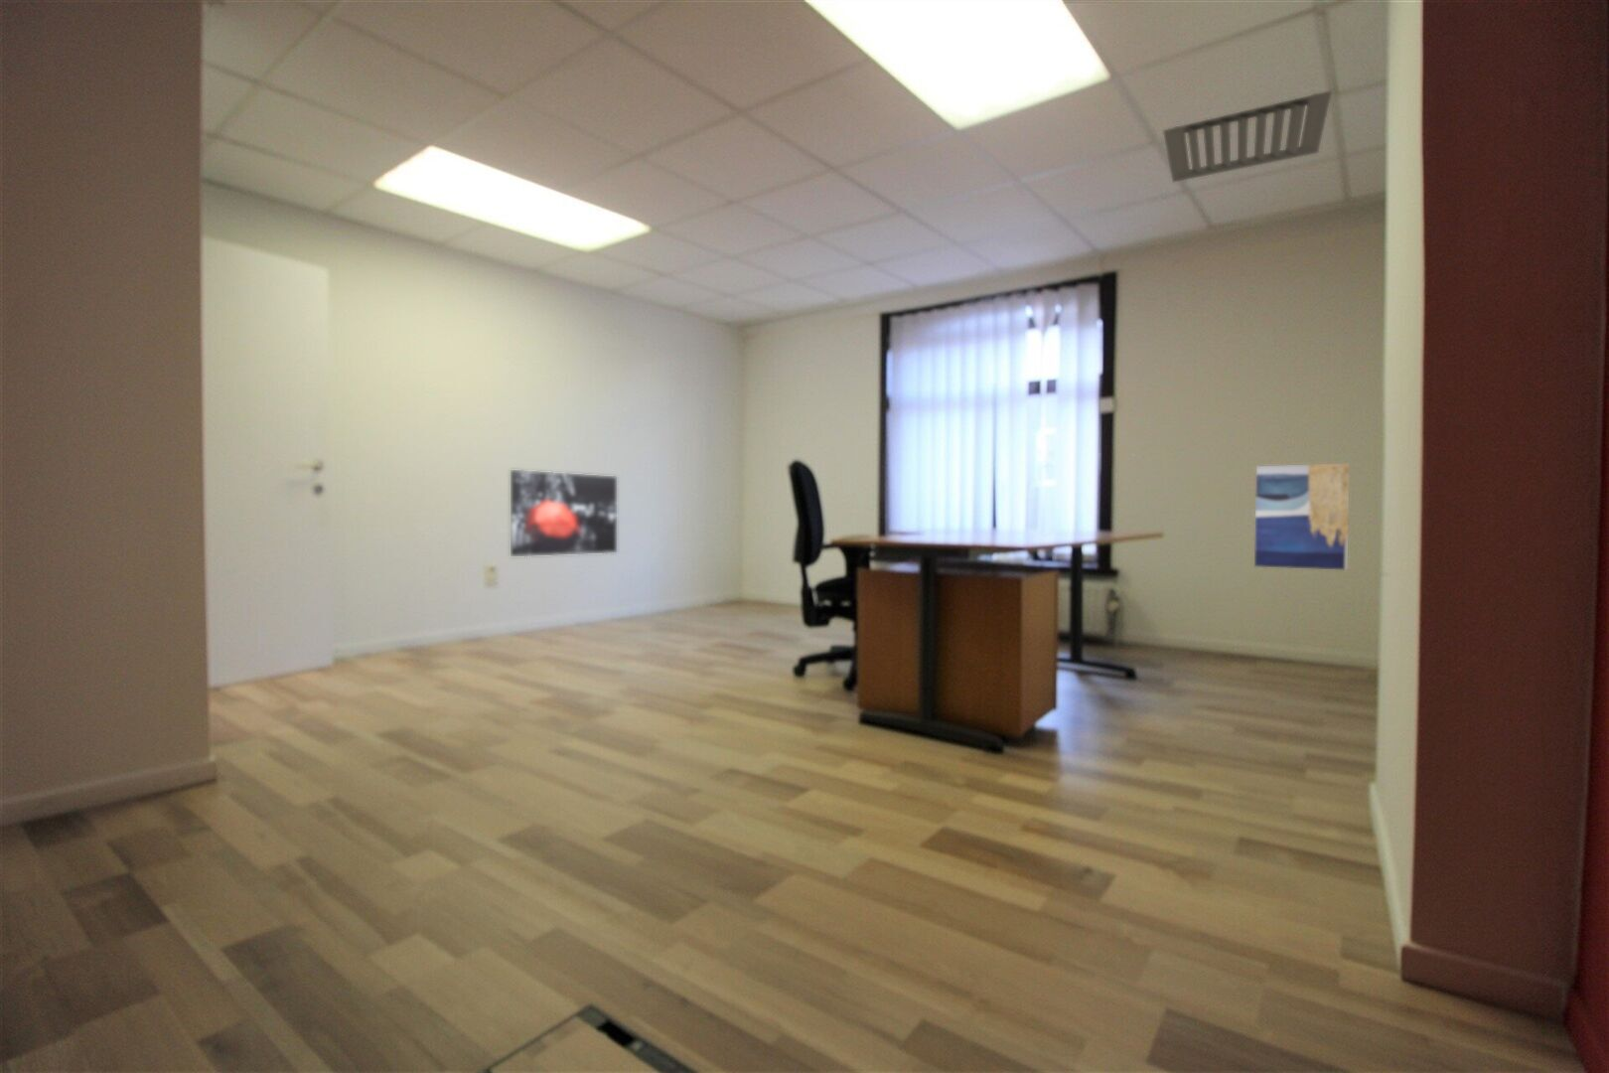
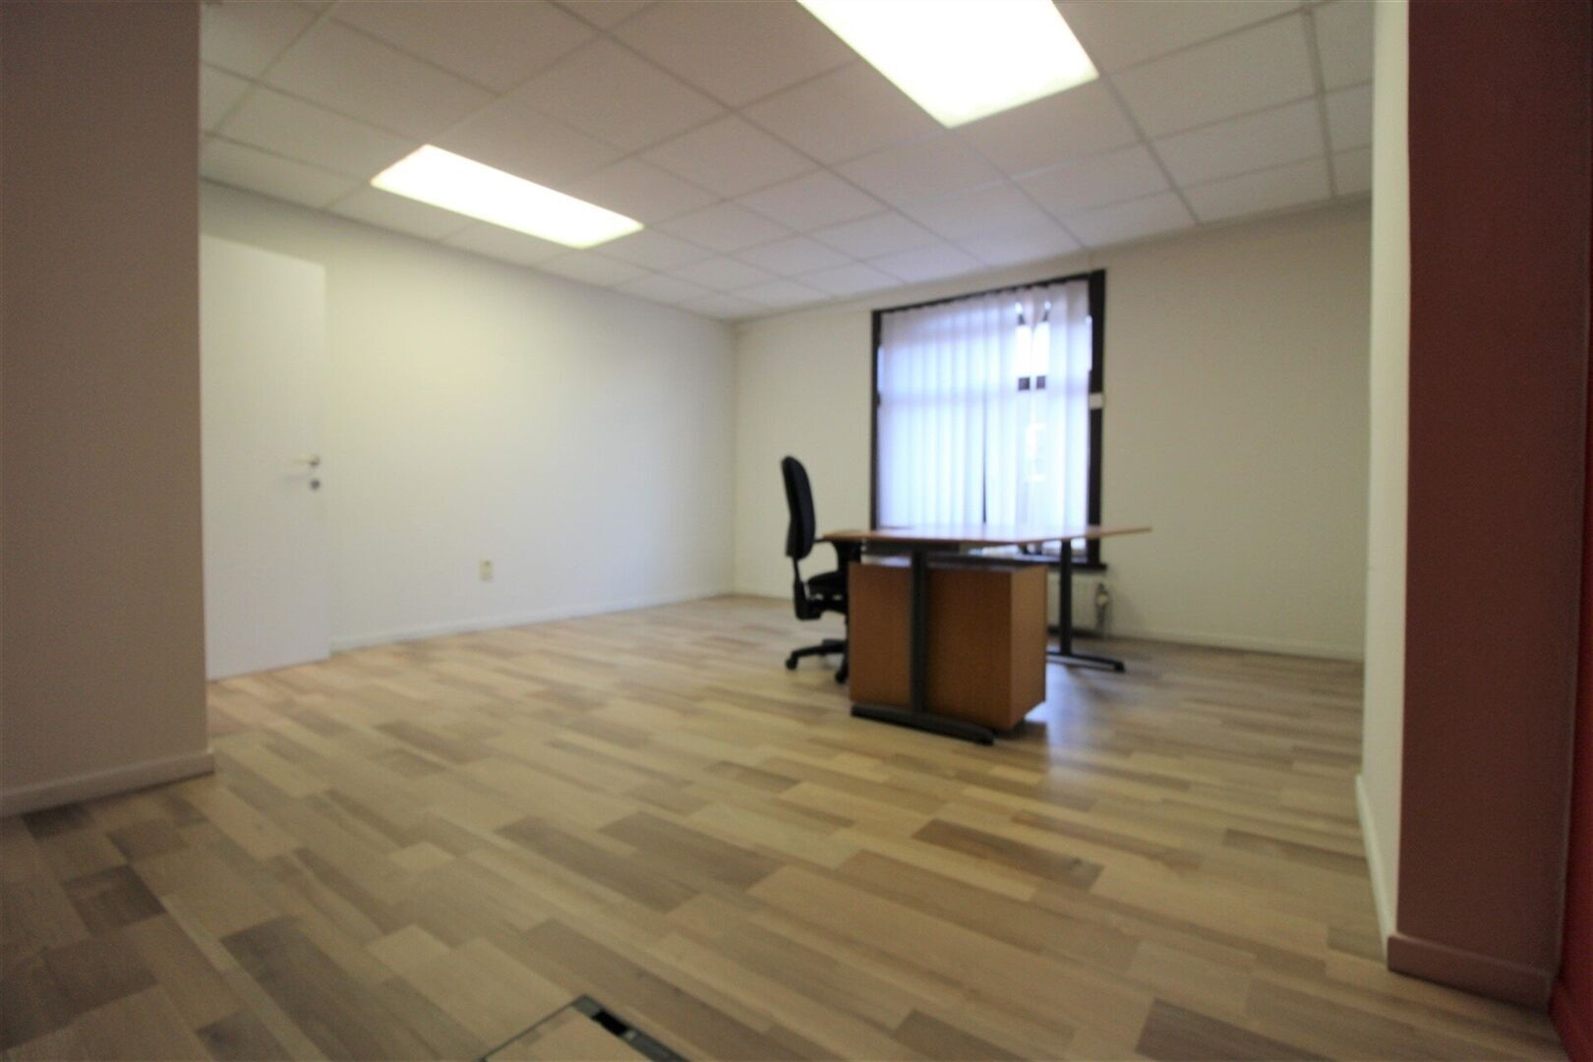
- wall art (1300, 516)
- wall art (566, 514)
- ceiling vent (1243, 140)
